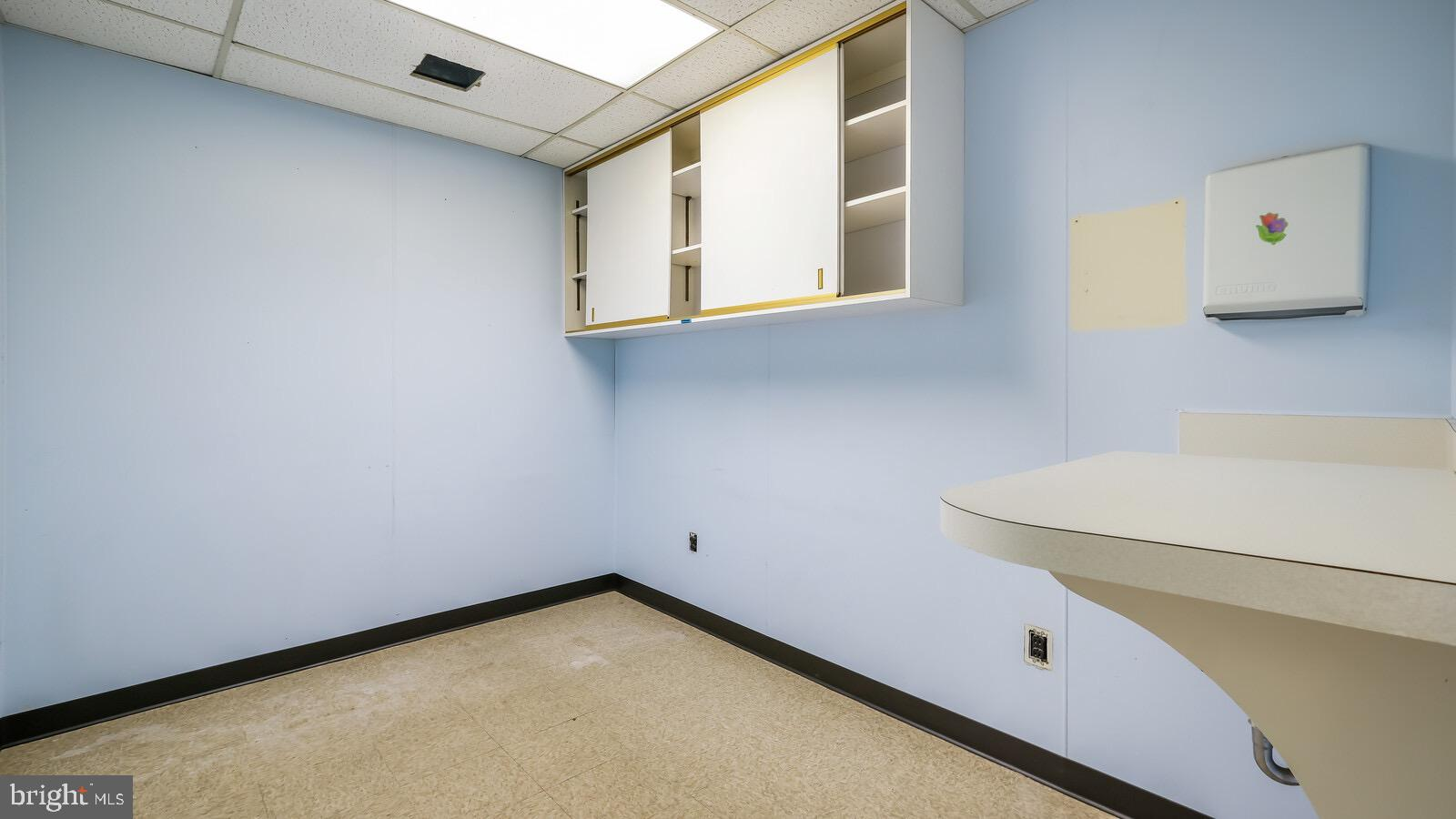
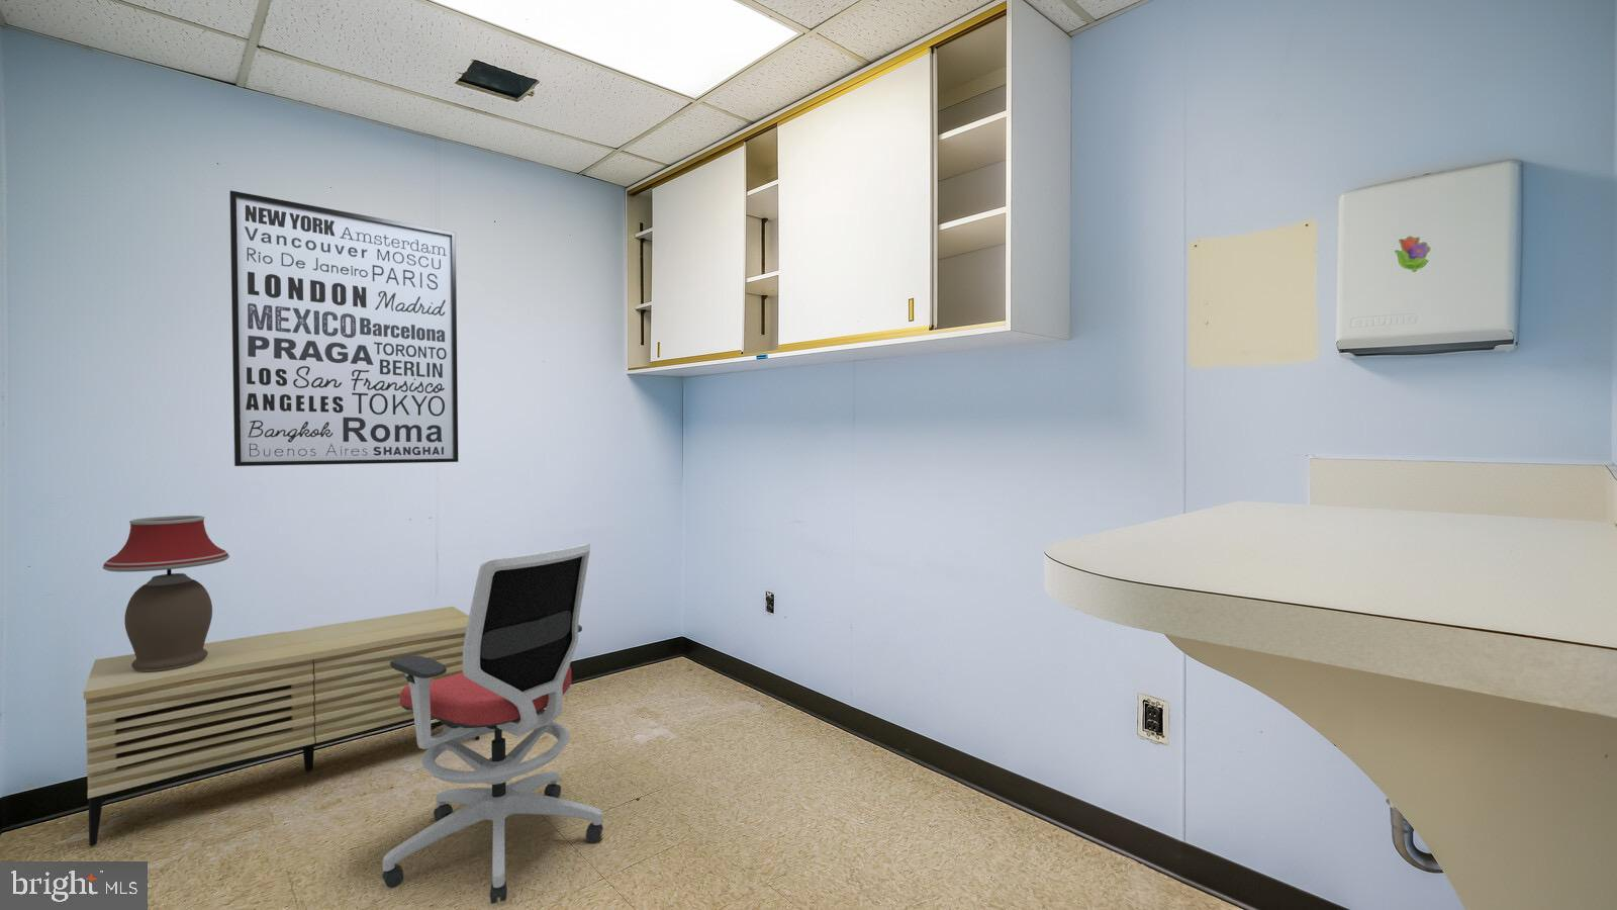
+ office chair (492, 693)
+ table lamp (169, 590)
+ sideboard (307, 704)
+ wall art (353, 339)
